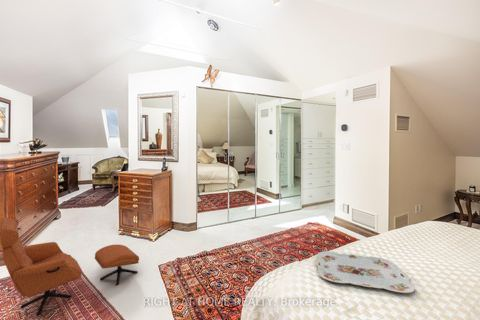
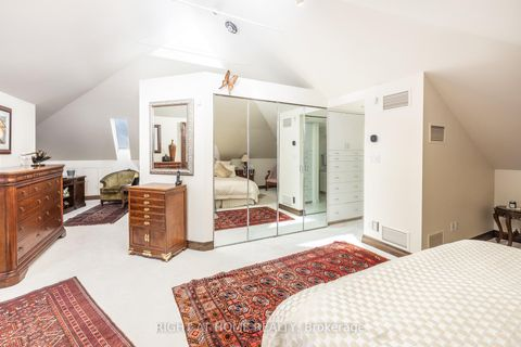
- serving tray (358, 269)
- armchair (72, 257)
